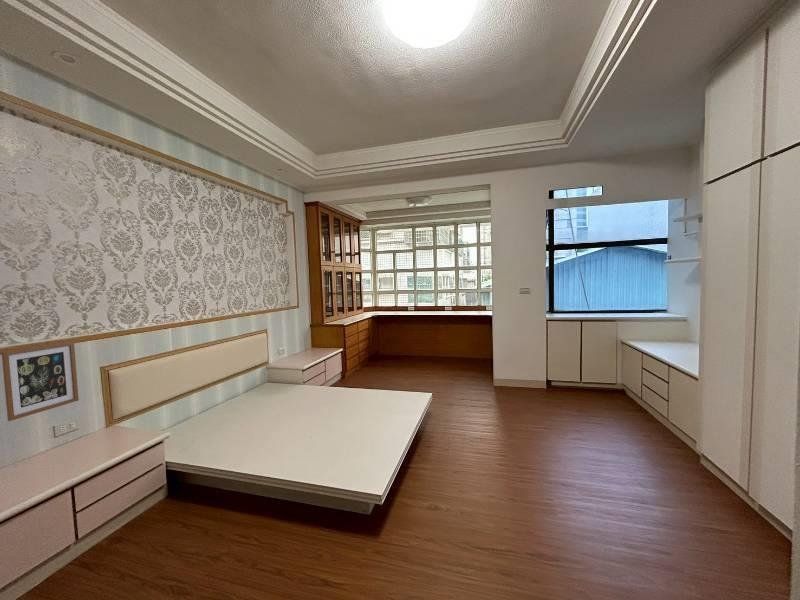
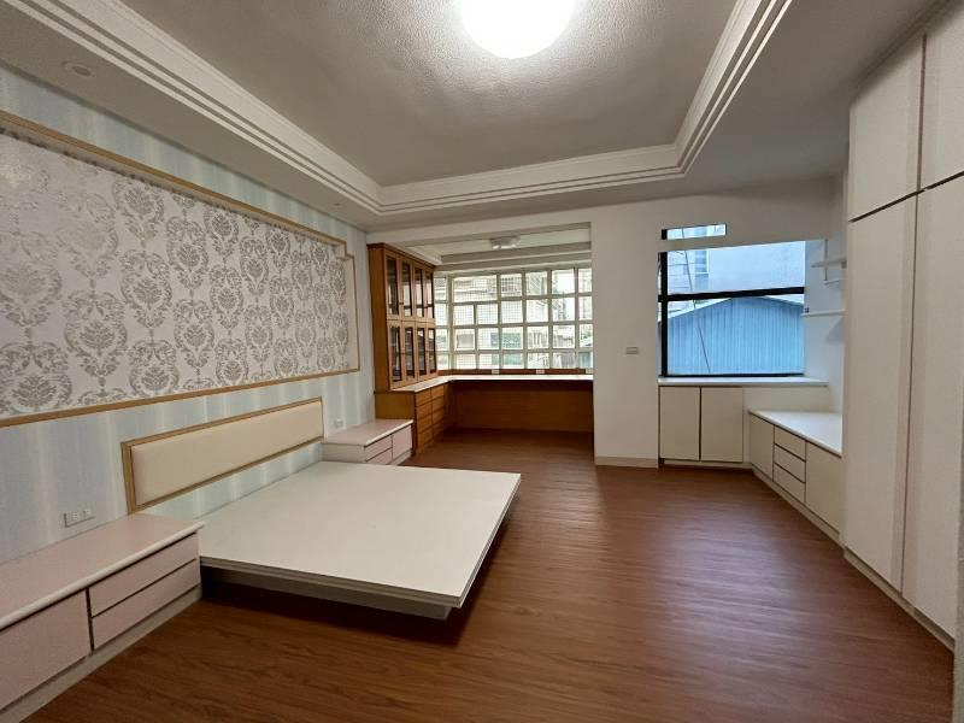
- wall art (43, 378)
